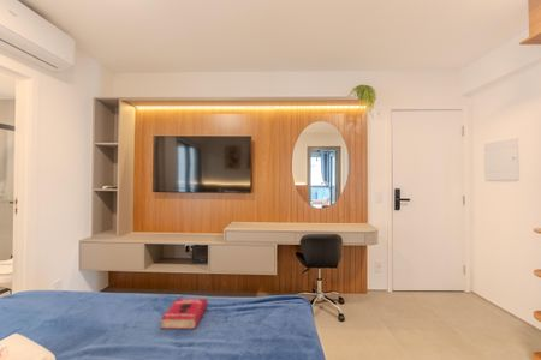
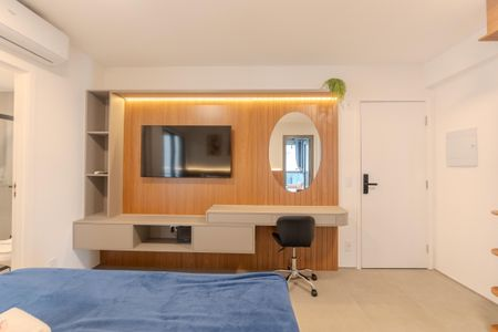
- book (185, 312)
